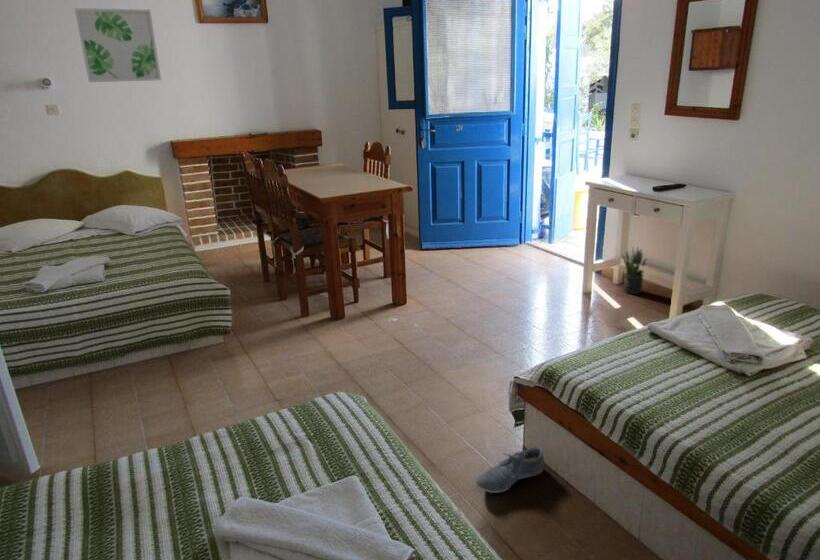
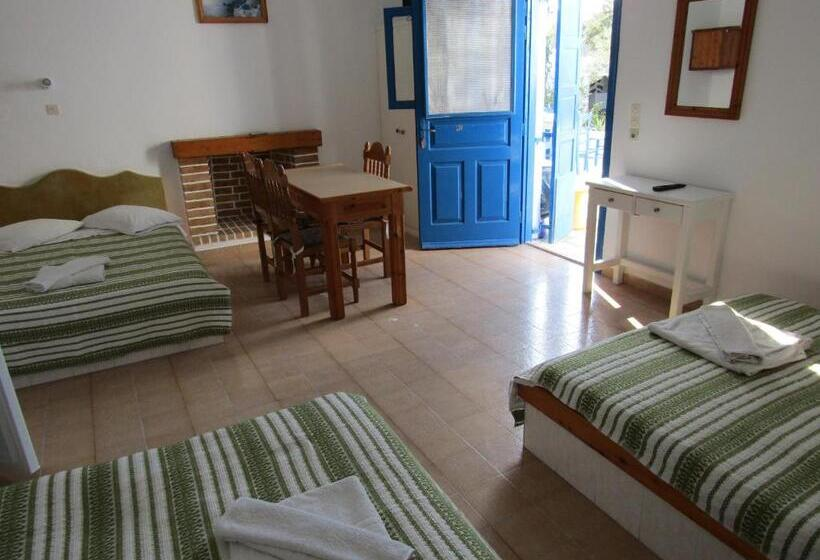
- shoe (509, 467)
- wall art (119, 45)
- potted plant (633, 270)
